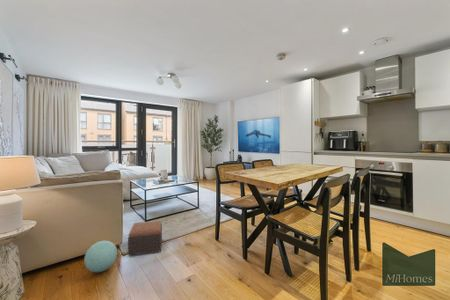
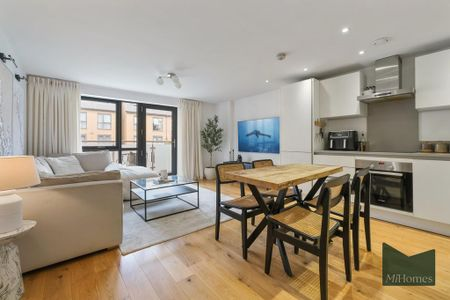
- ball (101, 256)
- footstool (146, 236)
